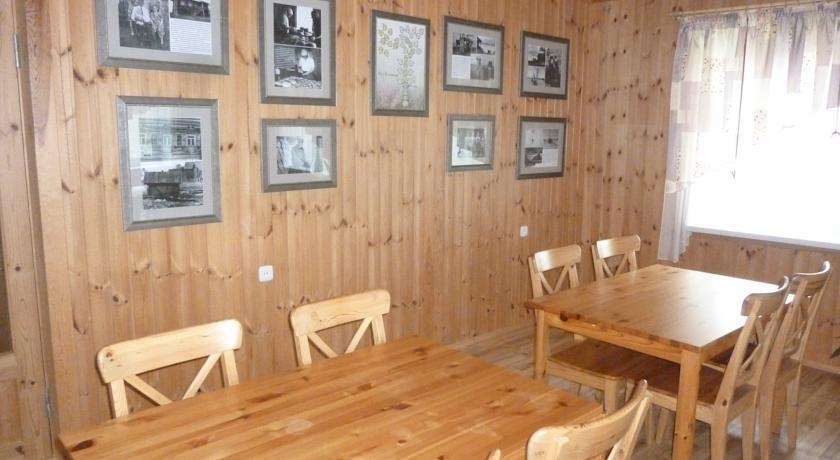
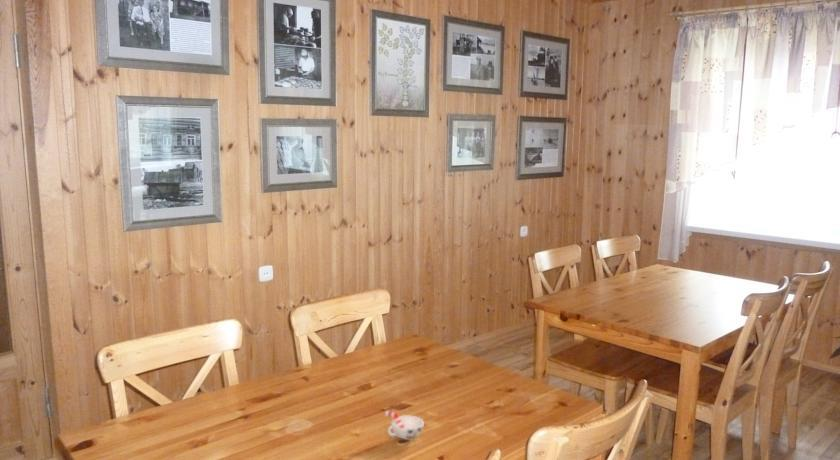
+ cup (404, 426)
